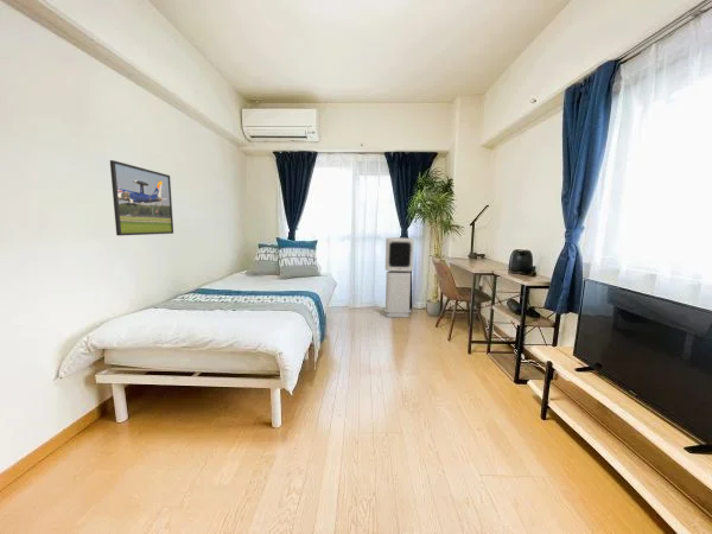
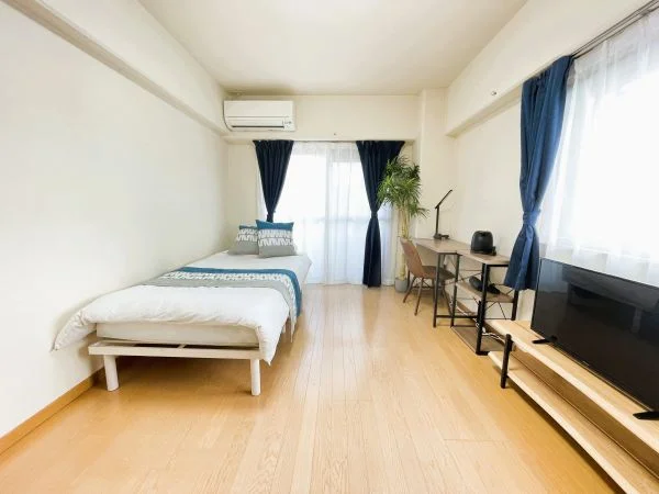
- air purifier (396, 275)
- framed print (146, 202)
